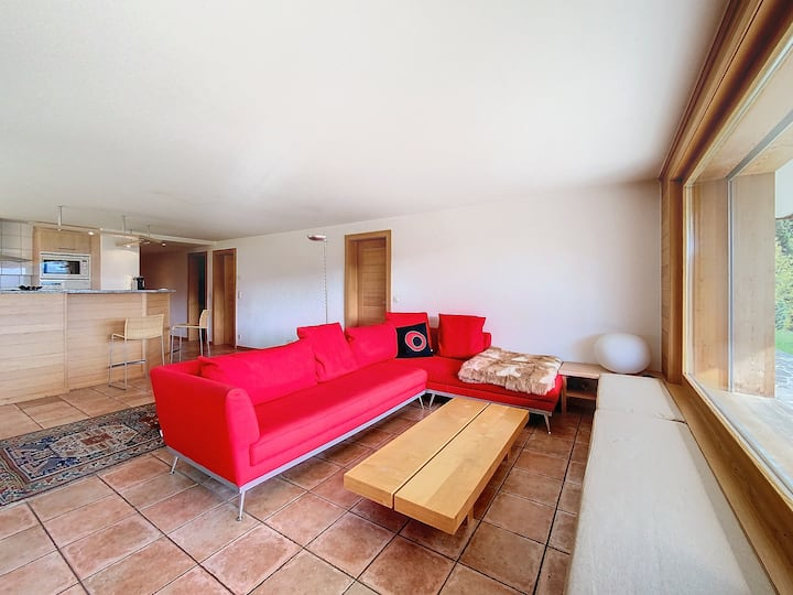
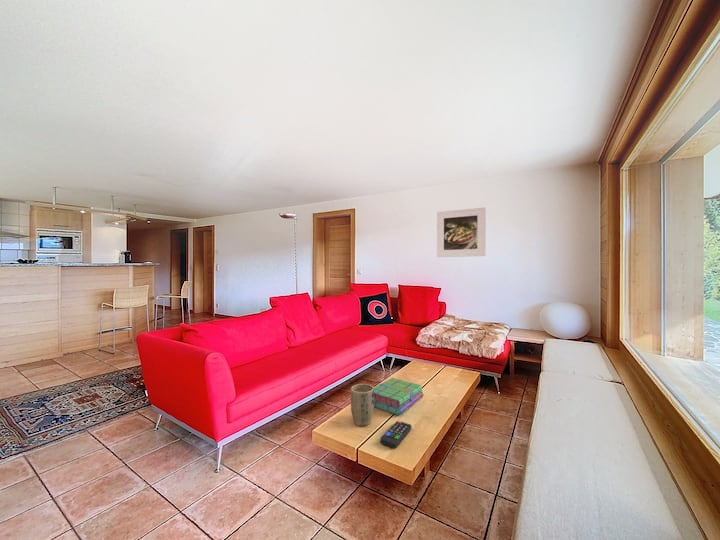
+ plant pot (362, 405)
+ stack of books (395, 394)
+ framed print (460, 233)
+ remote control (396, 433)
